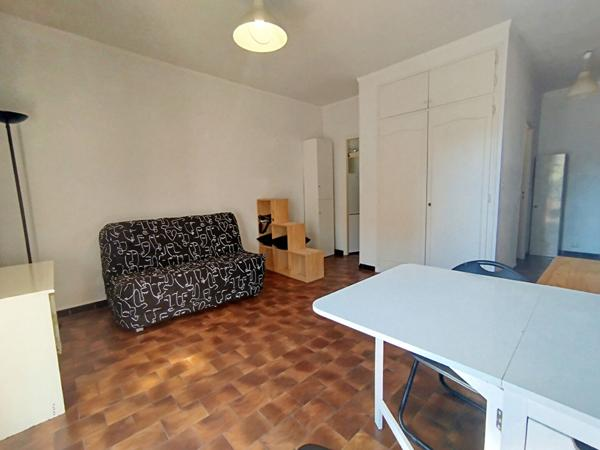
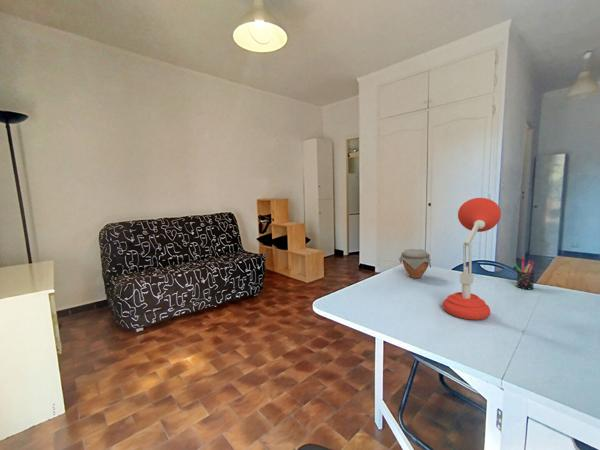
+ jar (415, 263)
+ pen holder (523, 272)
+ desk lamp (470, 254)
